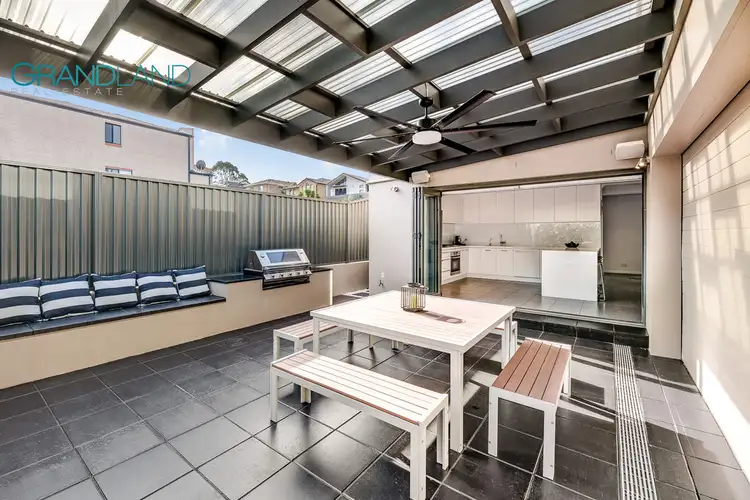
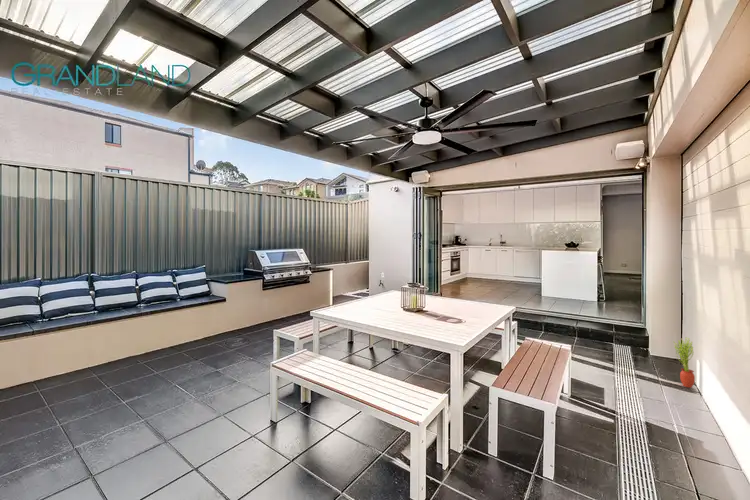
+ potted plant (683, 361)
